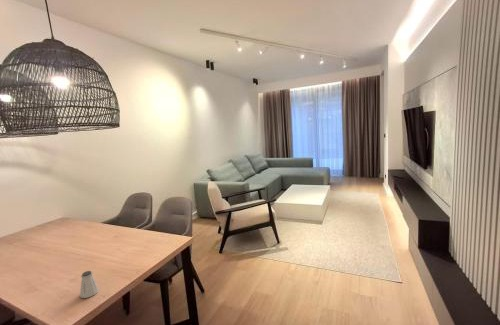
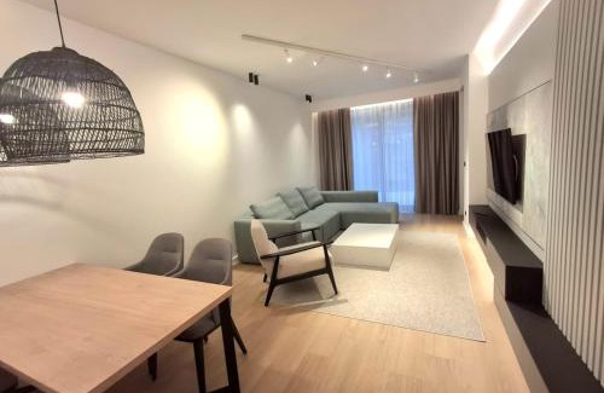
- saltshaker (88, 283)
